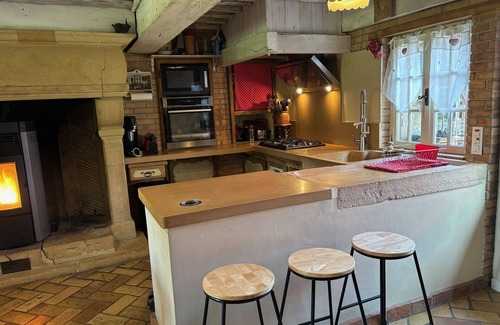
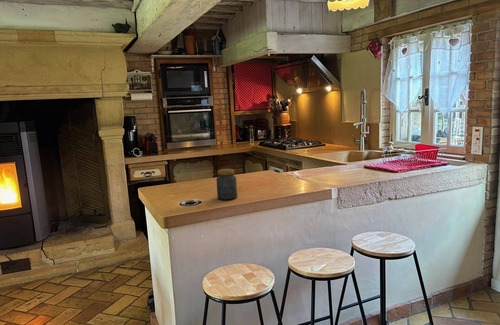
+ jar (226, 183)
